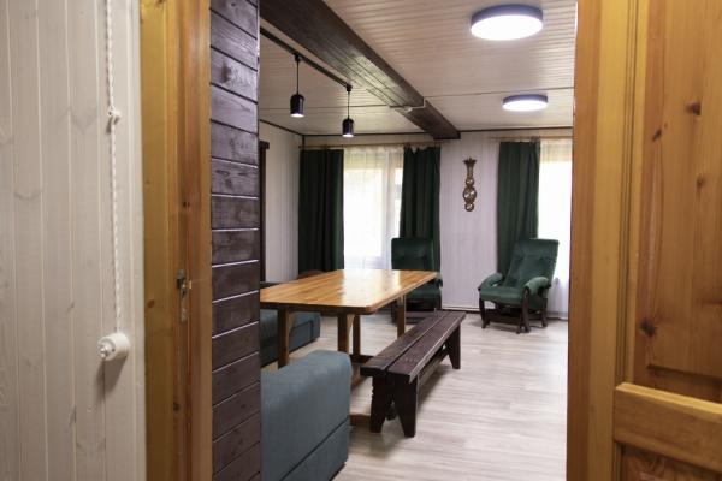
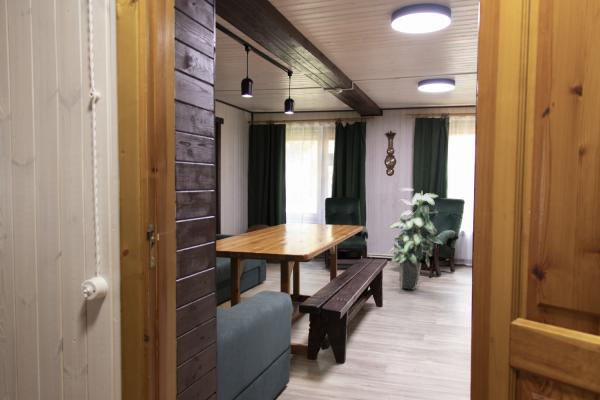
+ indoor plant (412, 238)
